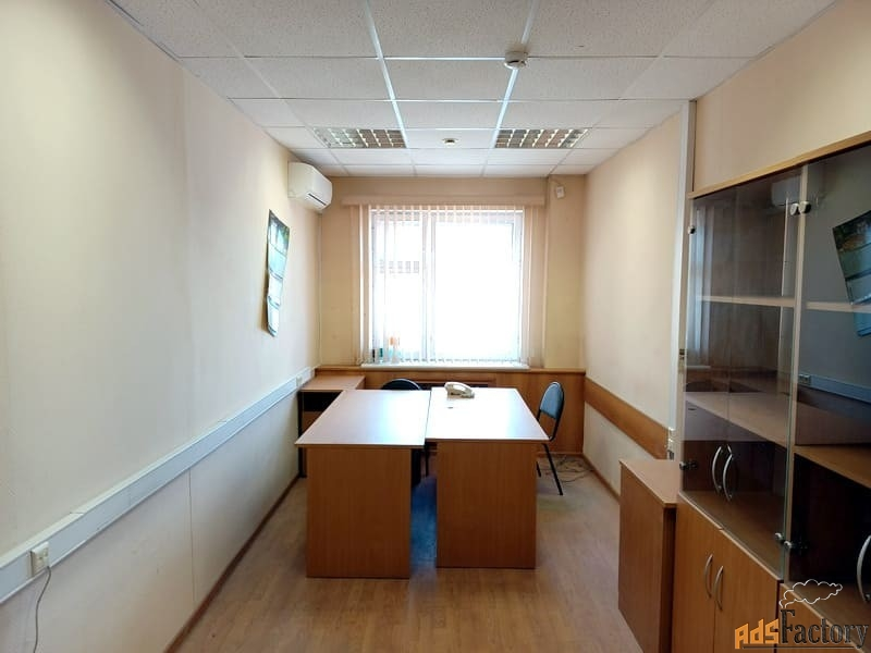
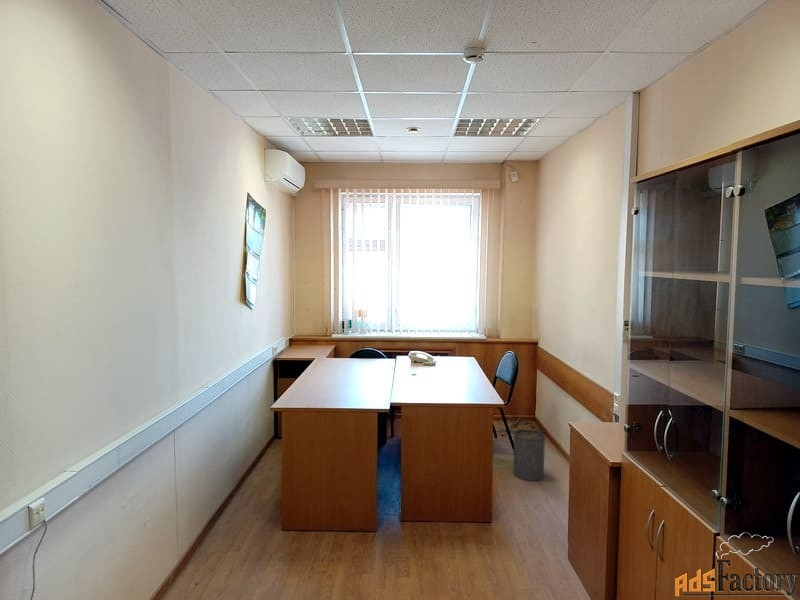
+ trash can (528, 454)
